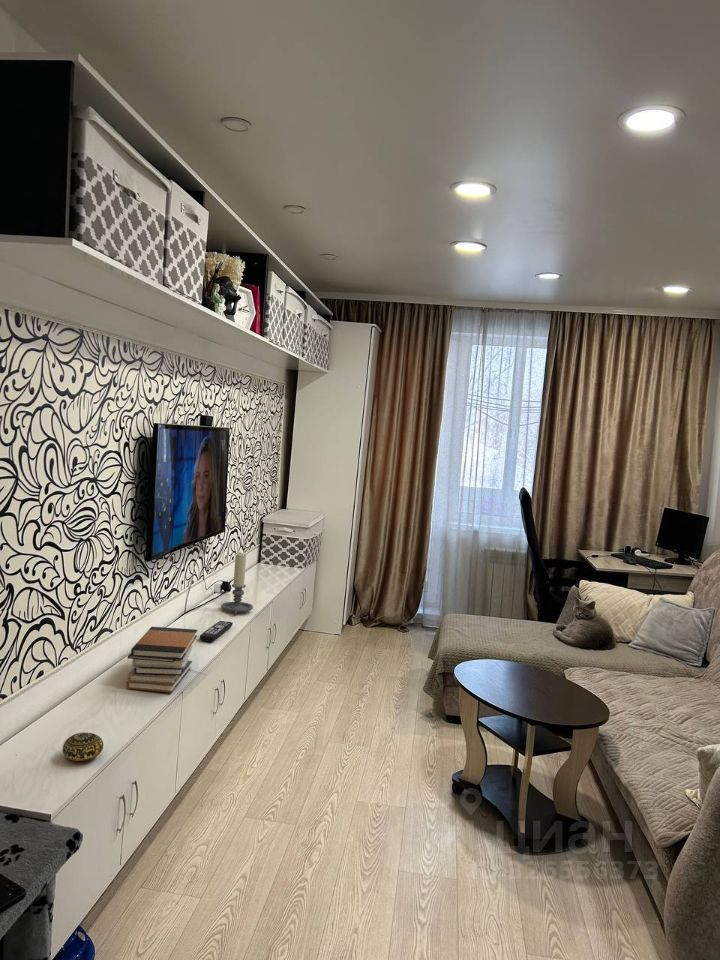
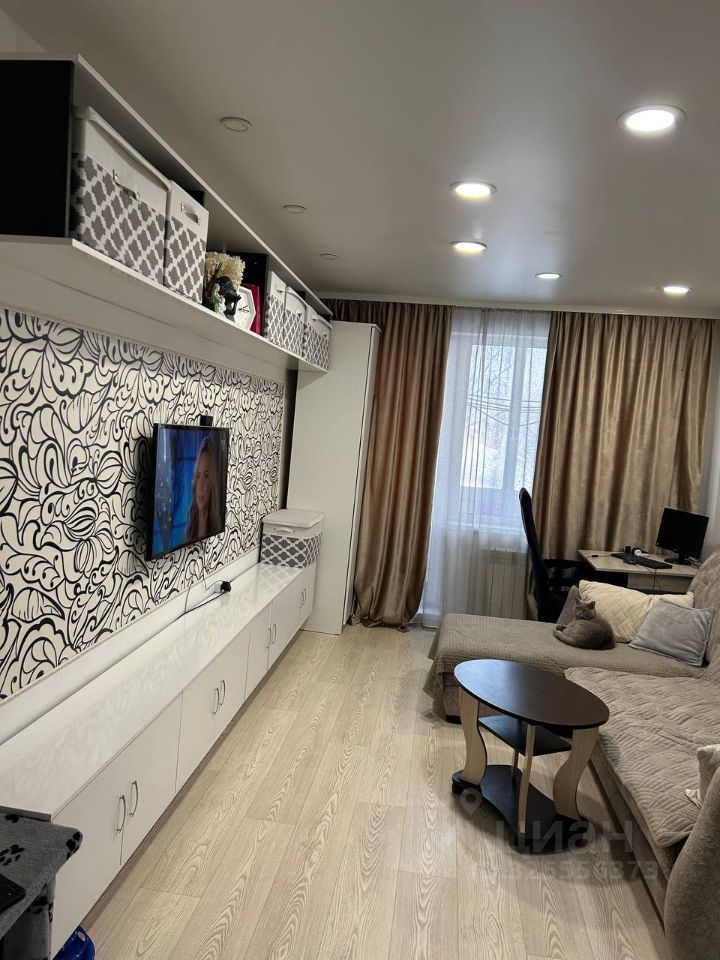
- candle holder (238, 582)
- remote control (216, 630)
- decorative ball (83, 746)
- book stack (163, 657)
